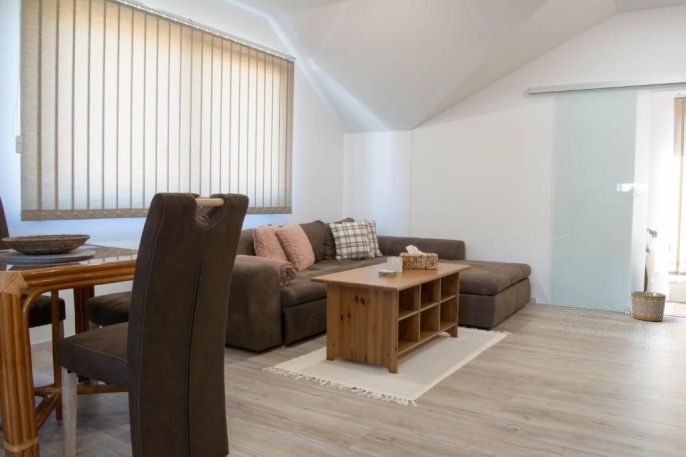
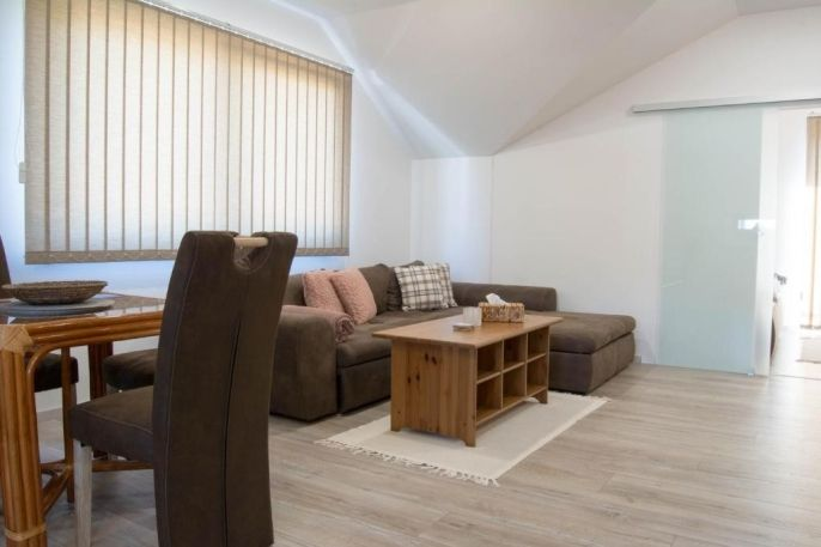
- planter (648, 306)
